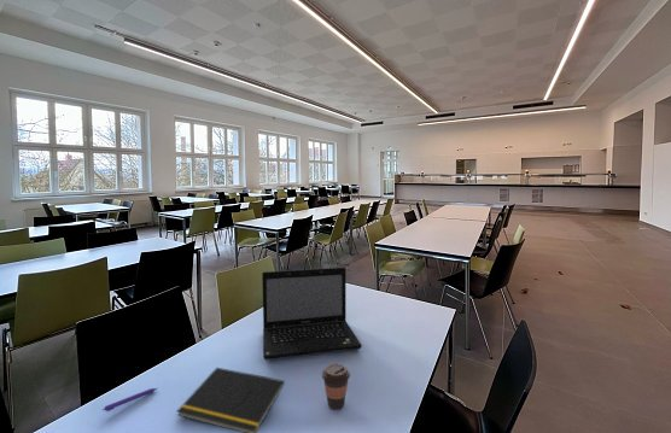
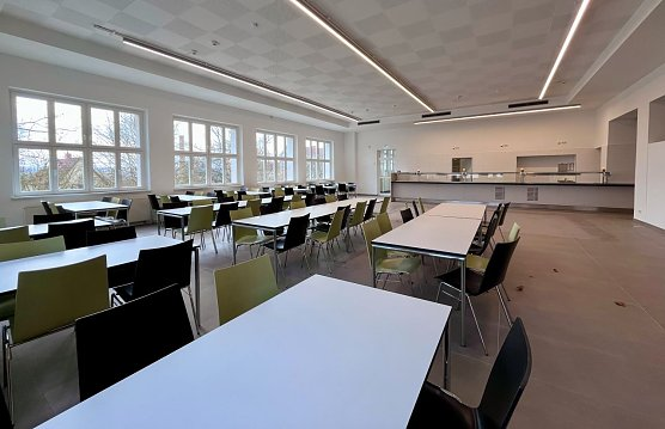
- laptop (309, 309)
- pen (132, 398)
- coffee cup (336, 386)
- notepad (233, 397)
